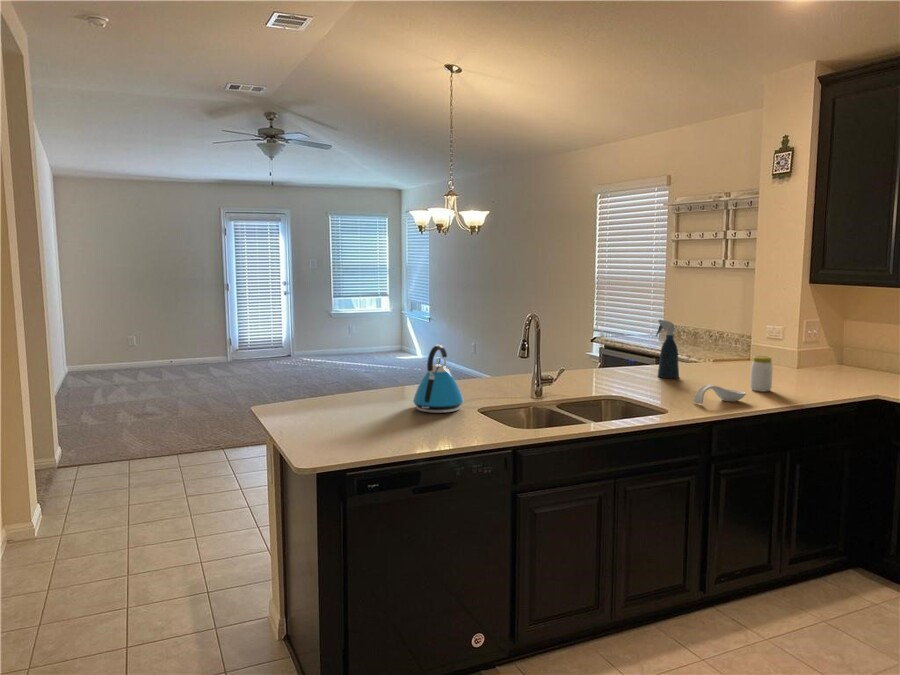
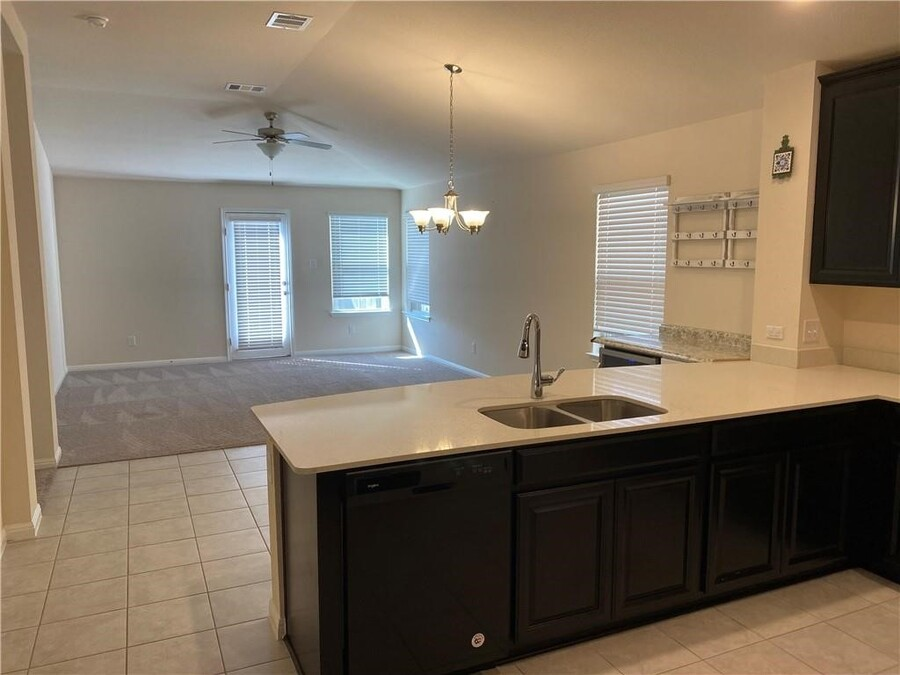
- spoon rest (719, 392)
- kettle (437, 376)
- spray bottle (667, 348)
- jar (761, 373)
